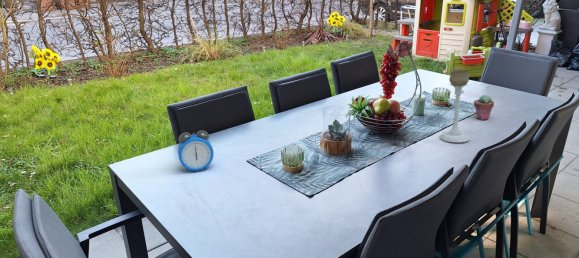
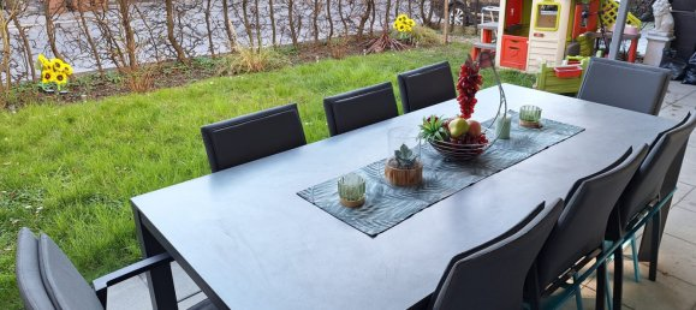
- potted succulent (483, 106)
- alarm clock (195, 150)
- candle holder (457, 105)
